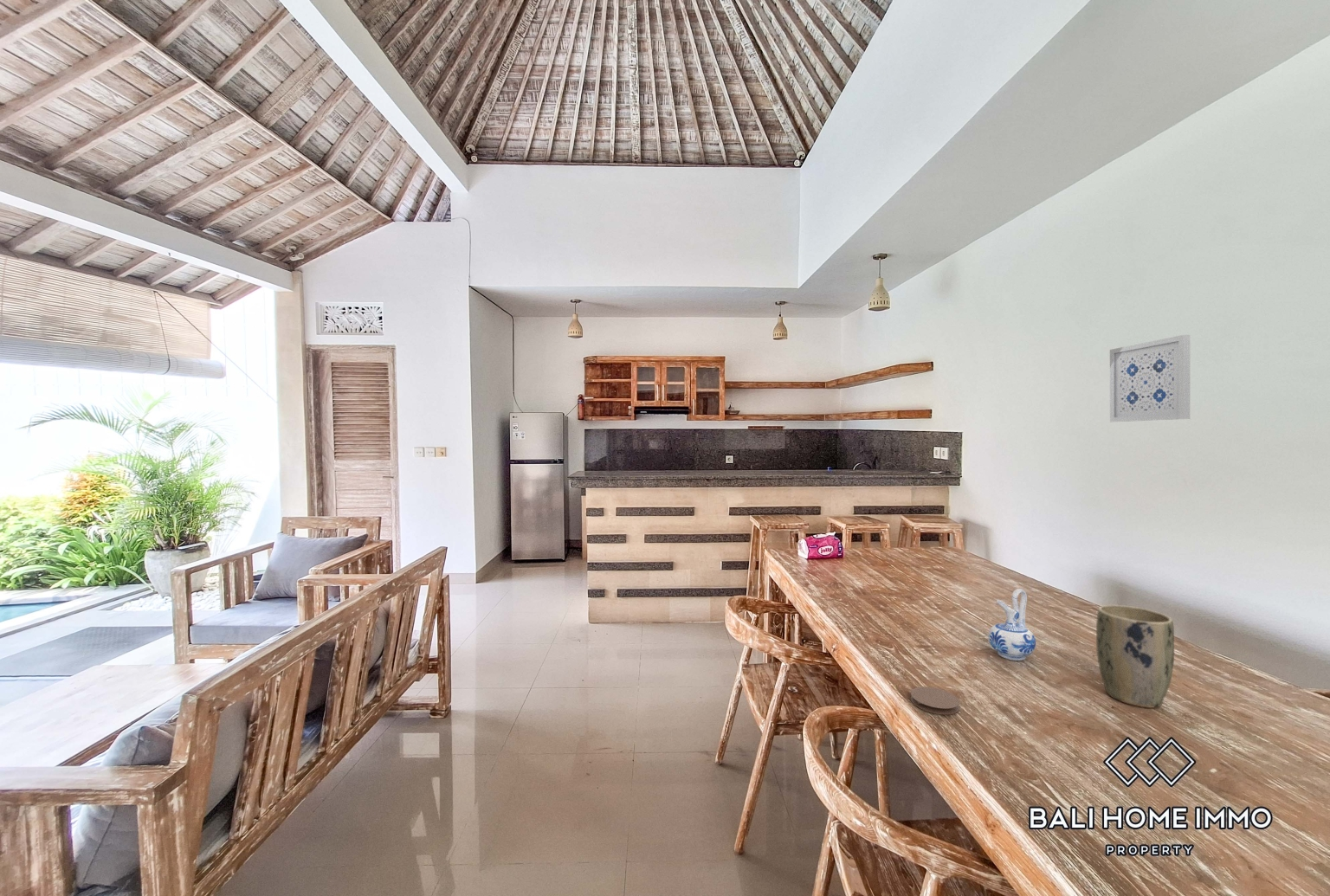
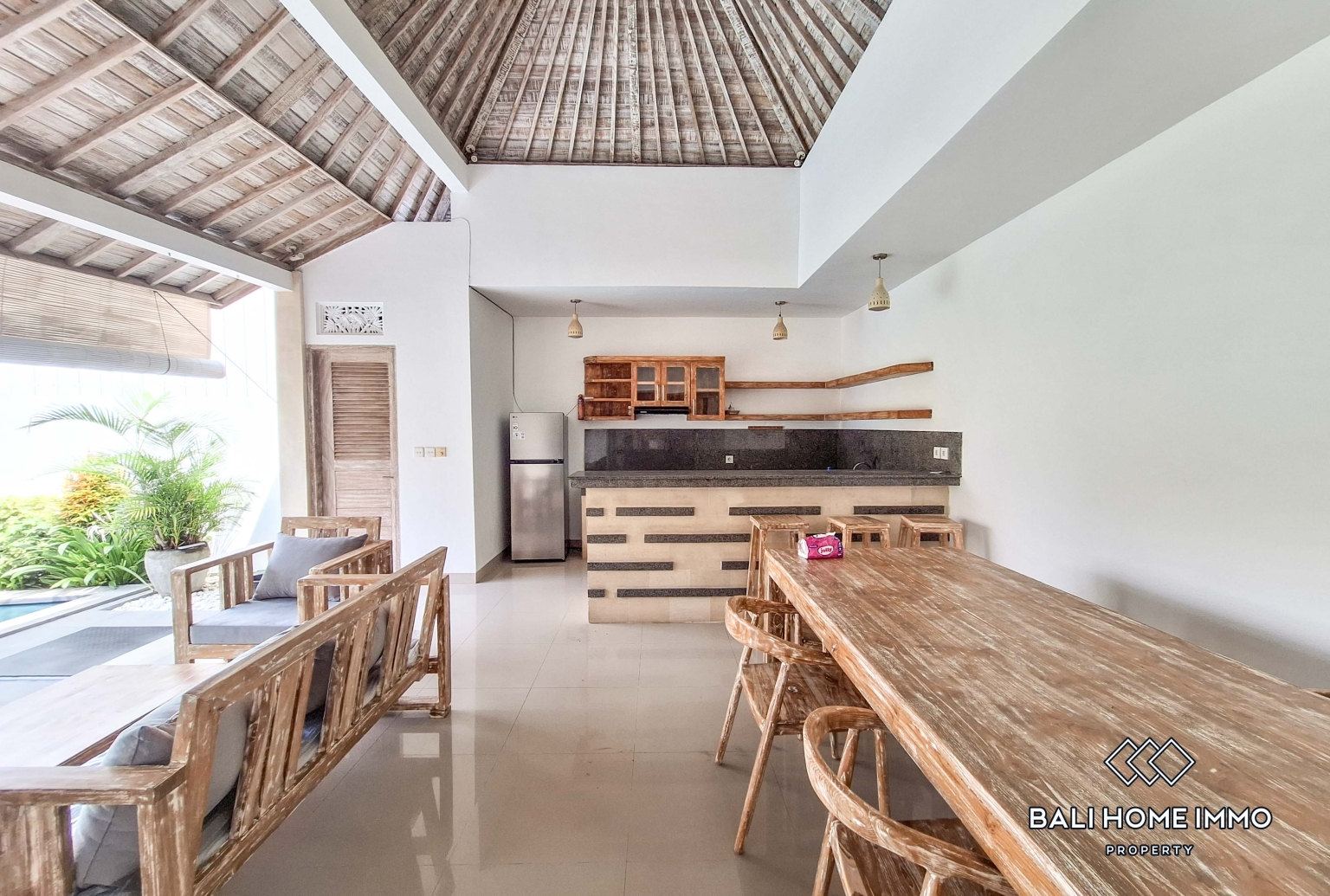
- plant pot (1133, 655)
- ceramic pitcher (1011, 623)
- coaster (934, 699)
- wall art (1146, 382)
